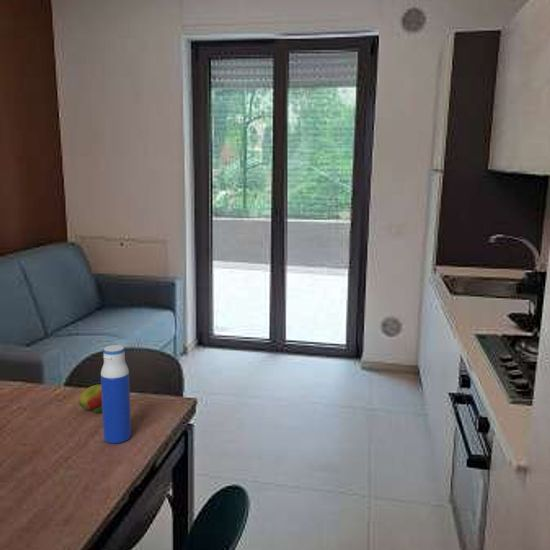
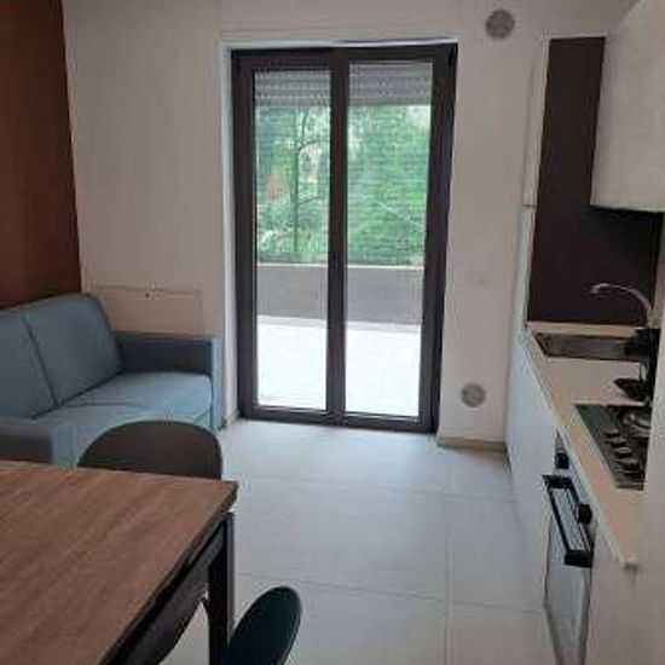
- water bottle (115, 393)
- fruit (97, 397)
